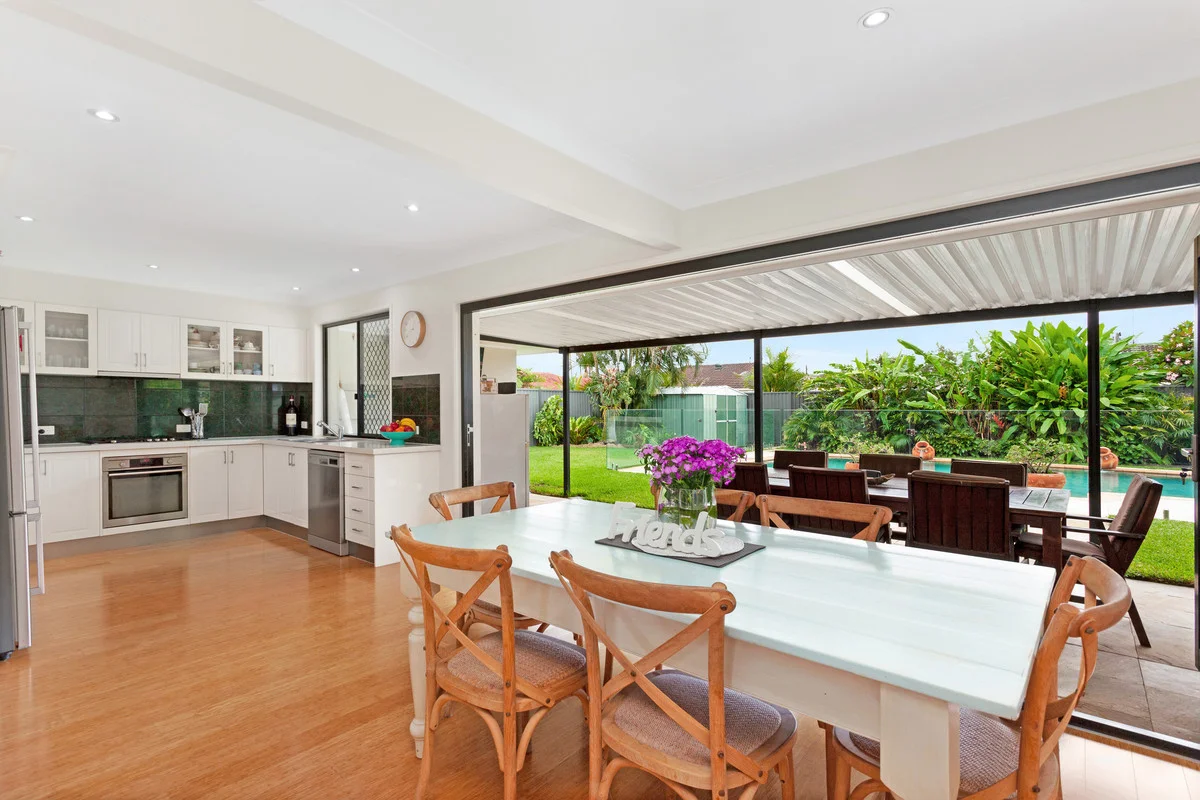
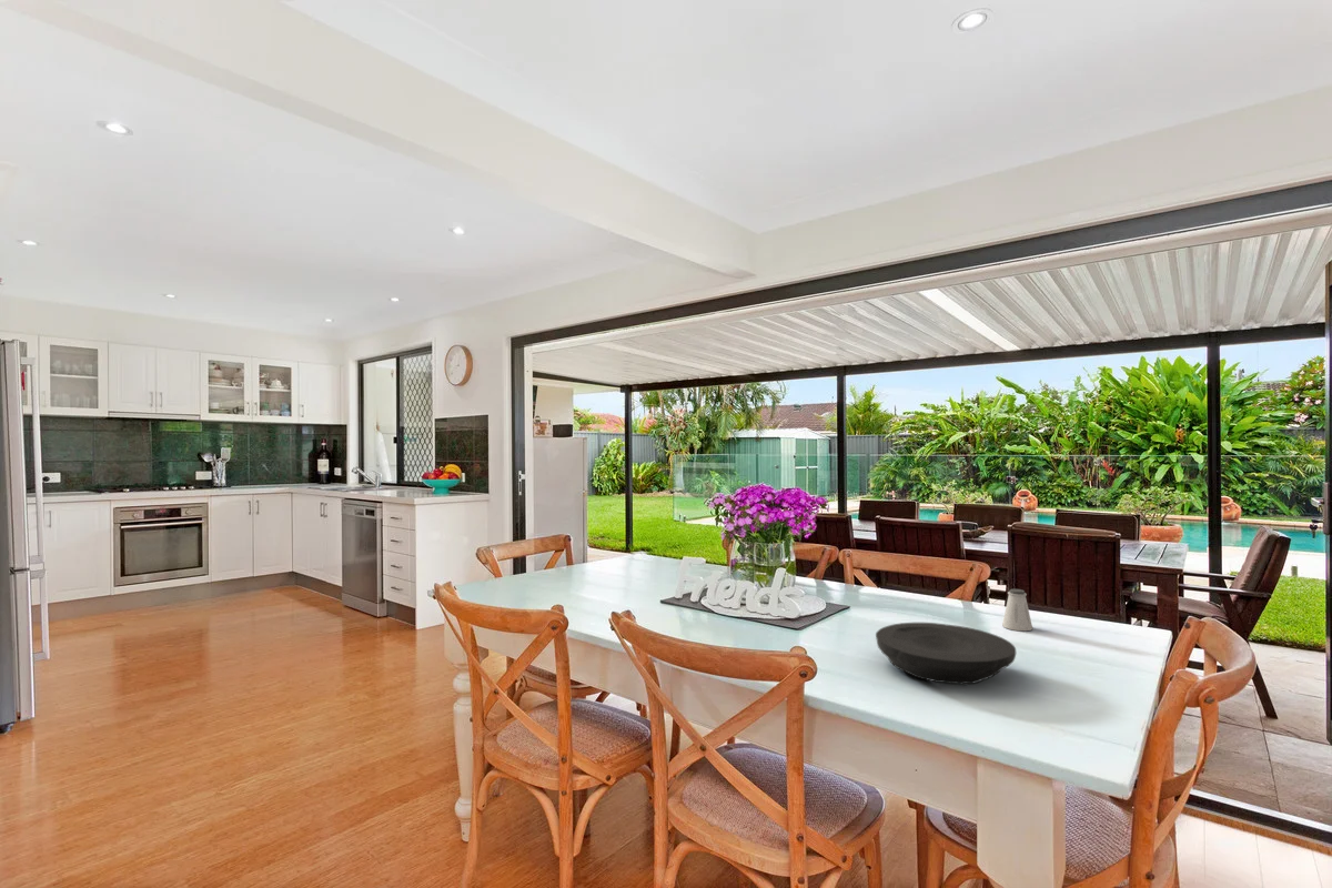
+ saltshaker (1017, 608)
+ plate (942, 654)
